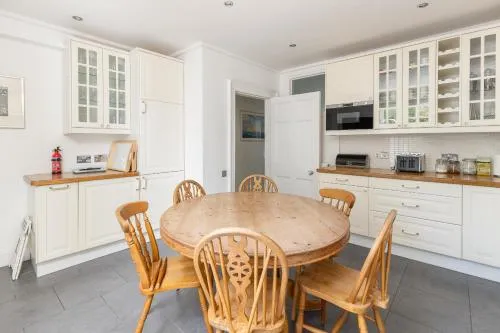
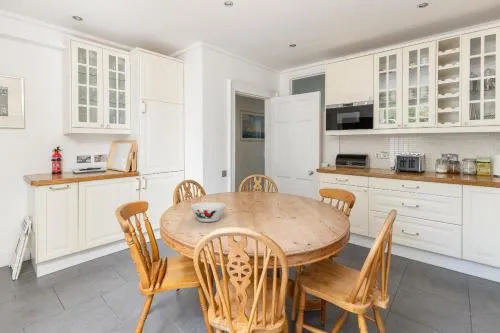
+ bowl (208, 212)
